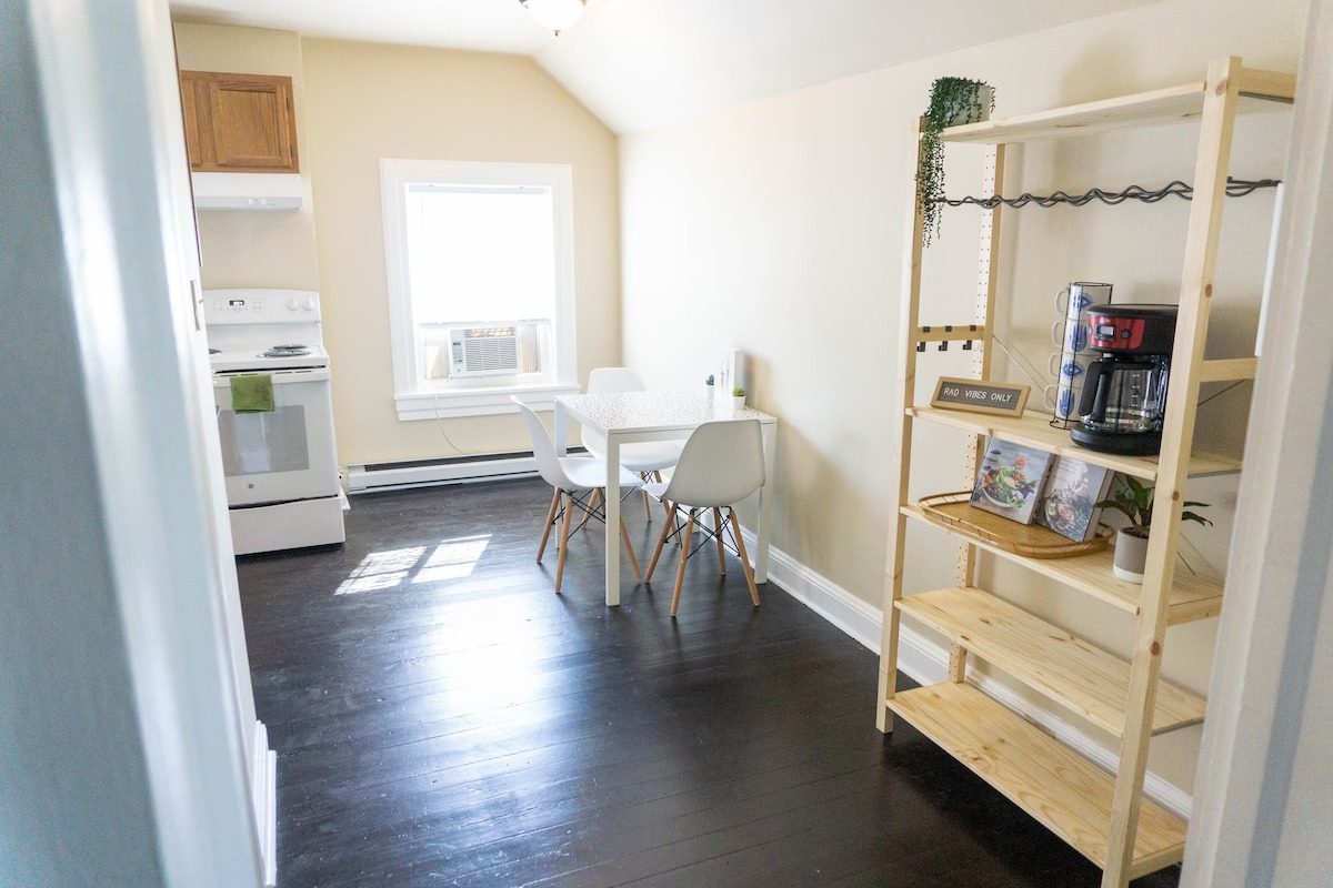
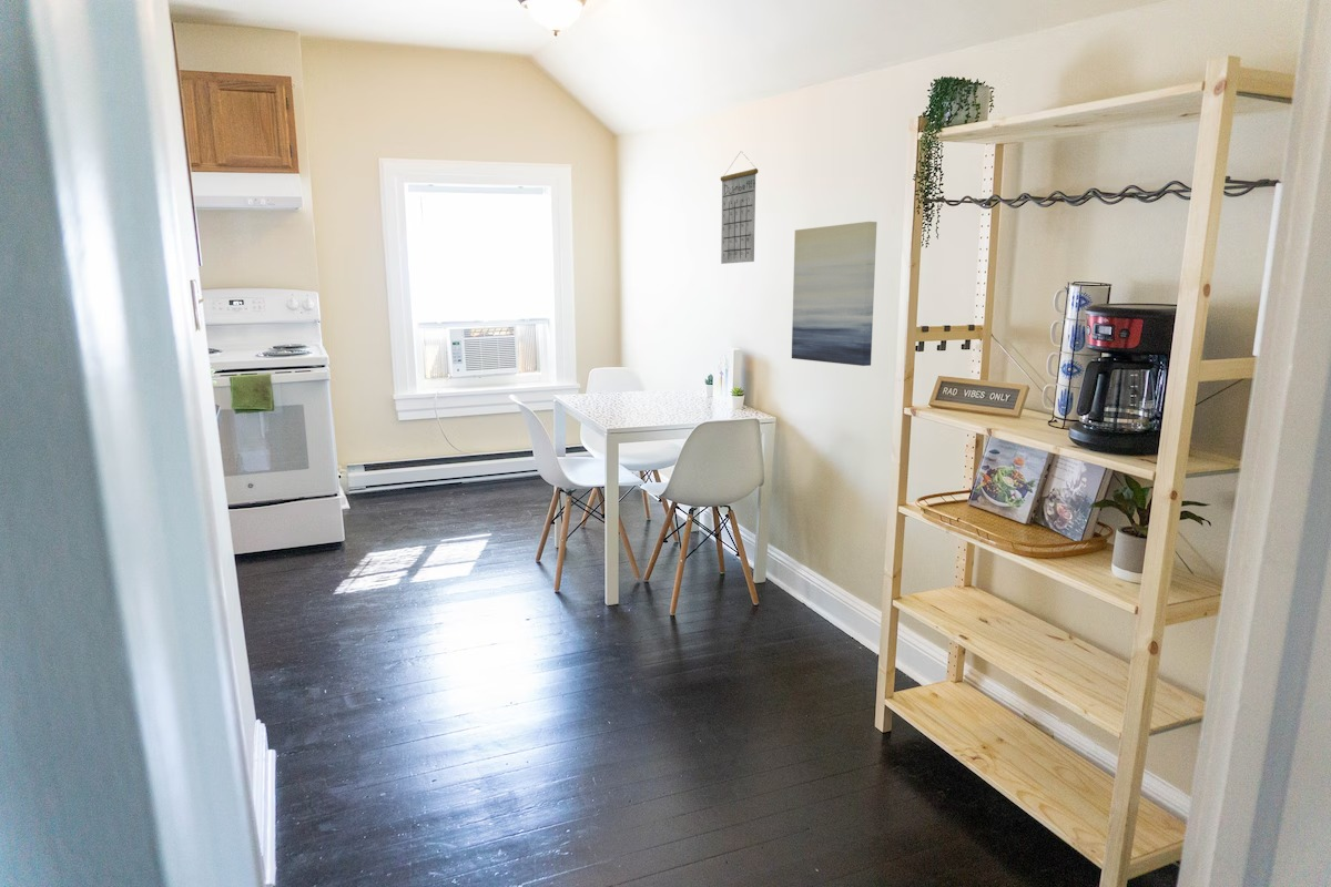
+ calendar (738, 207)
+ wall art (831, 295)
